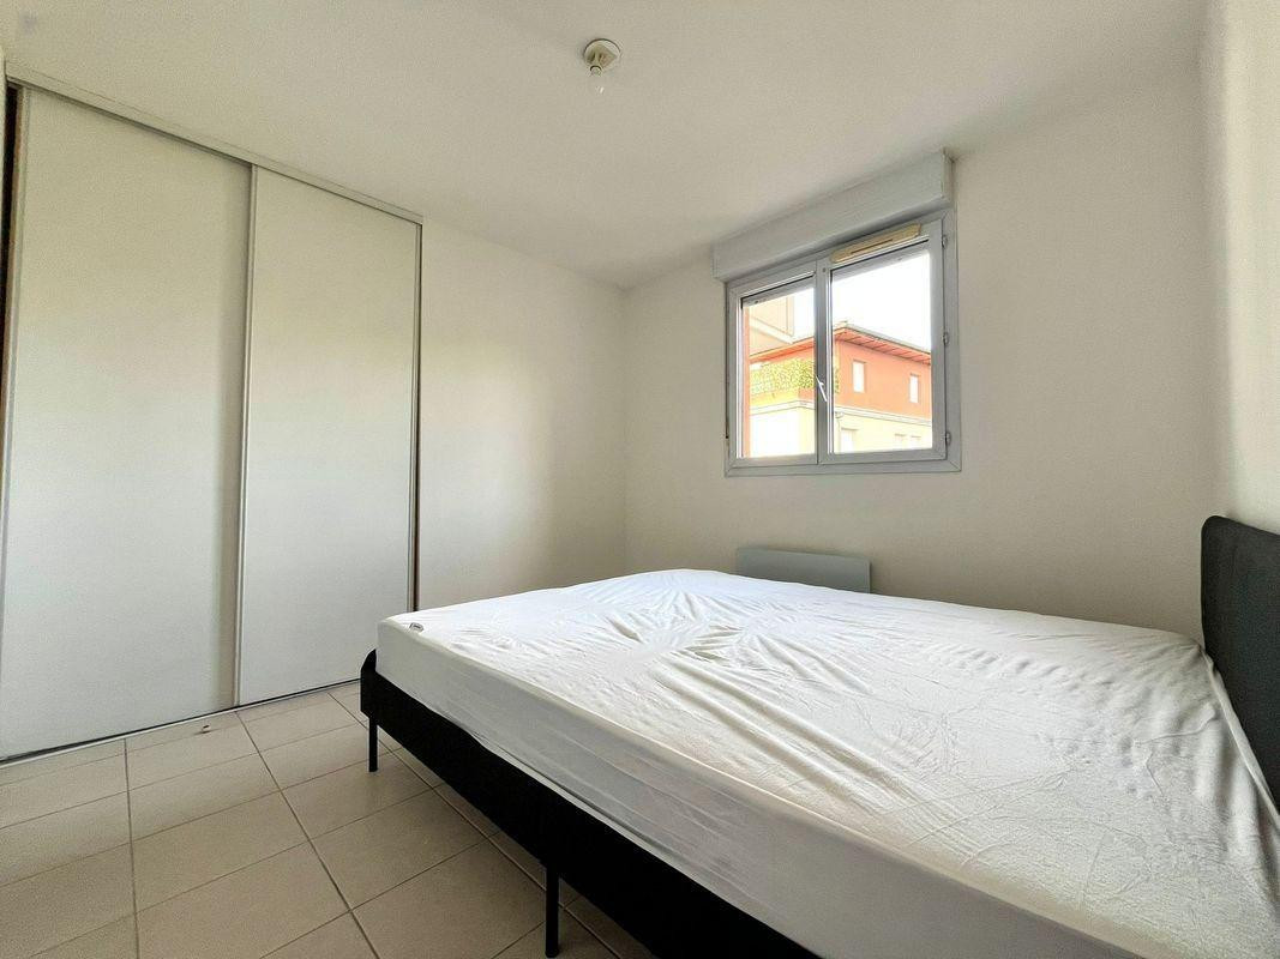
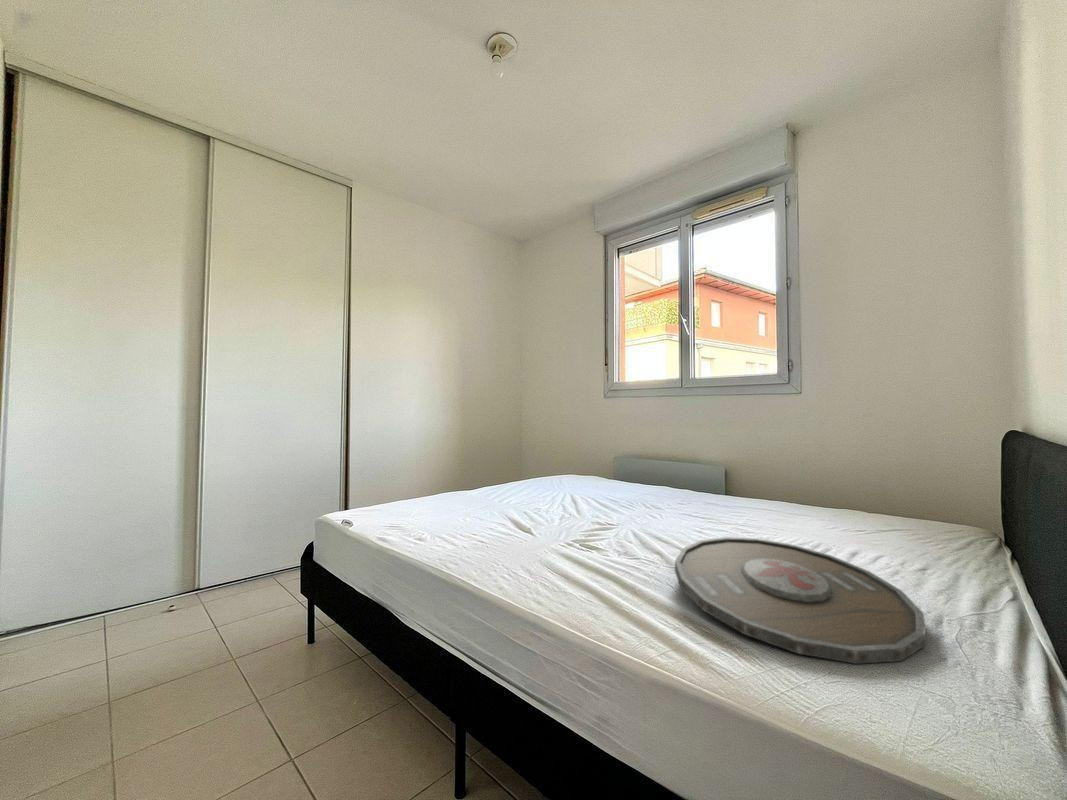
+ serving tray (783, 584)
